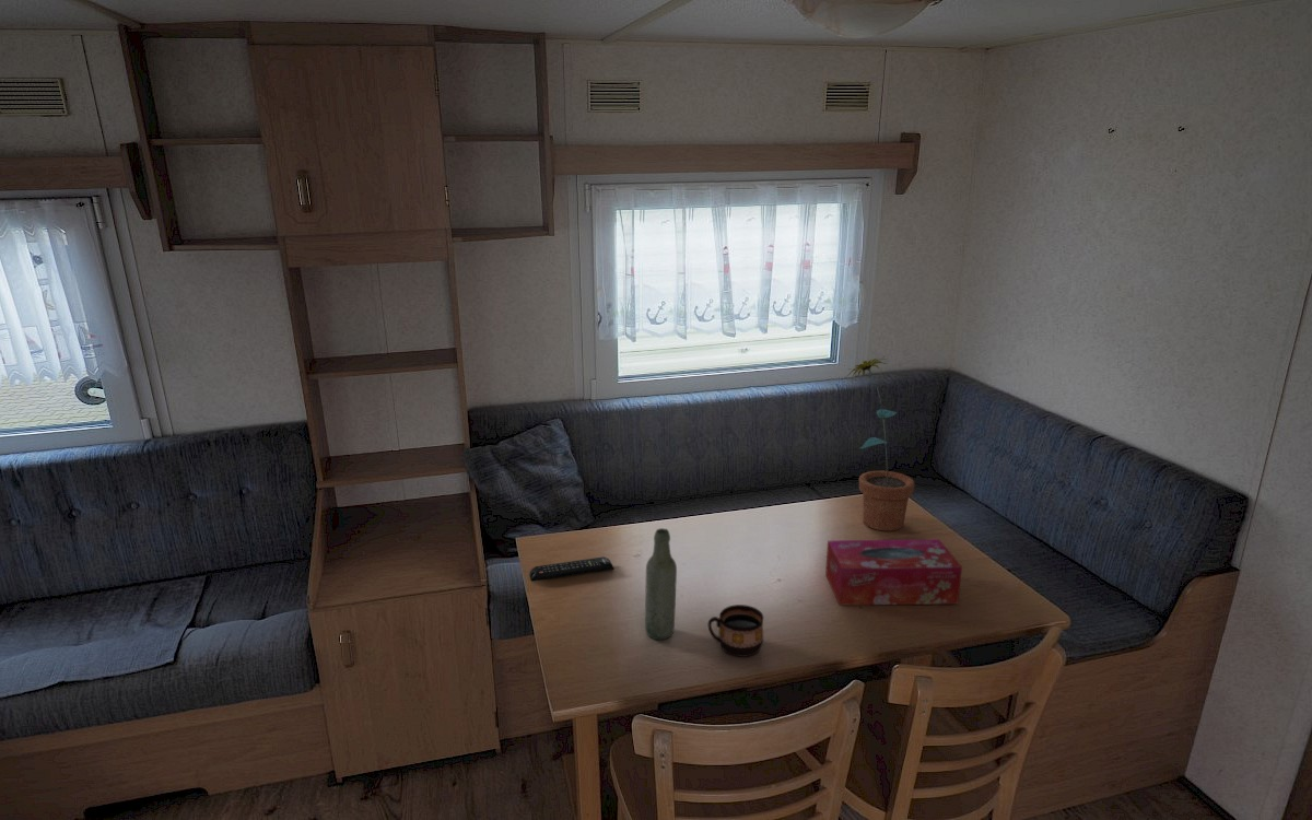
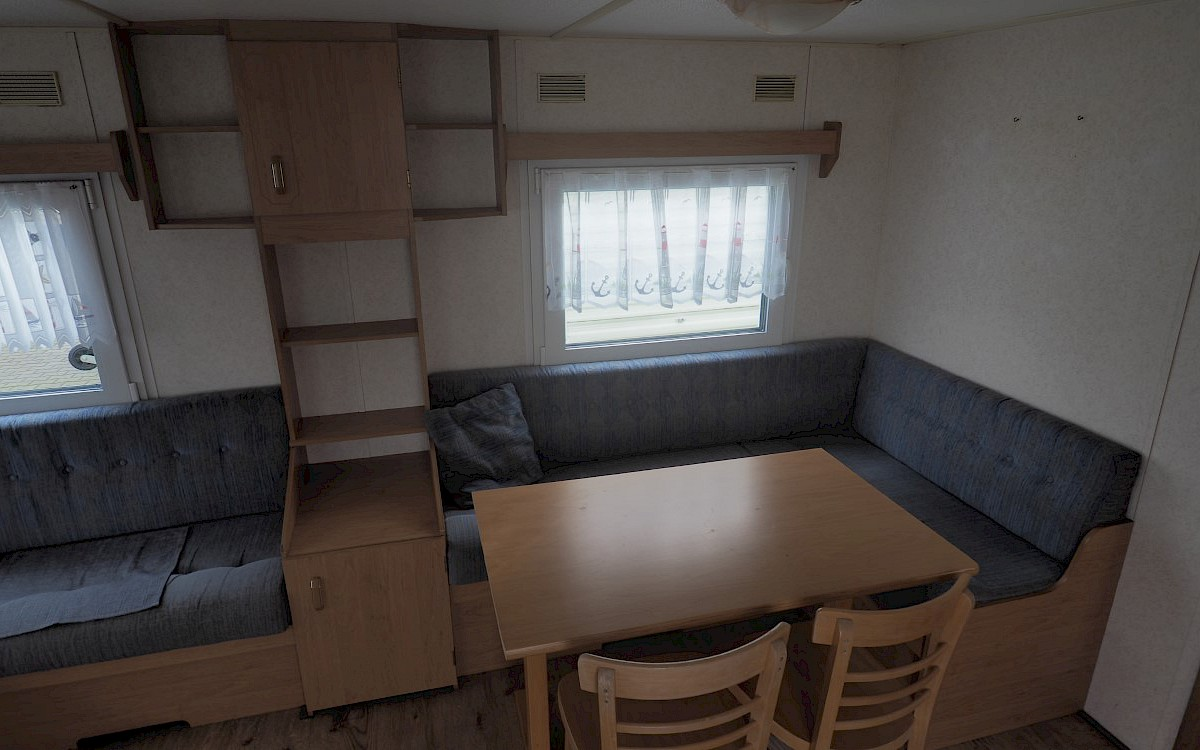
- bottle (660, 583)
- tissue box (890, 571)
- potted plant (877, 440)
- remote control (572, 569)
- cup (738, 630)
